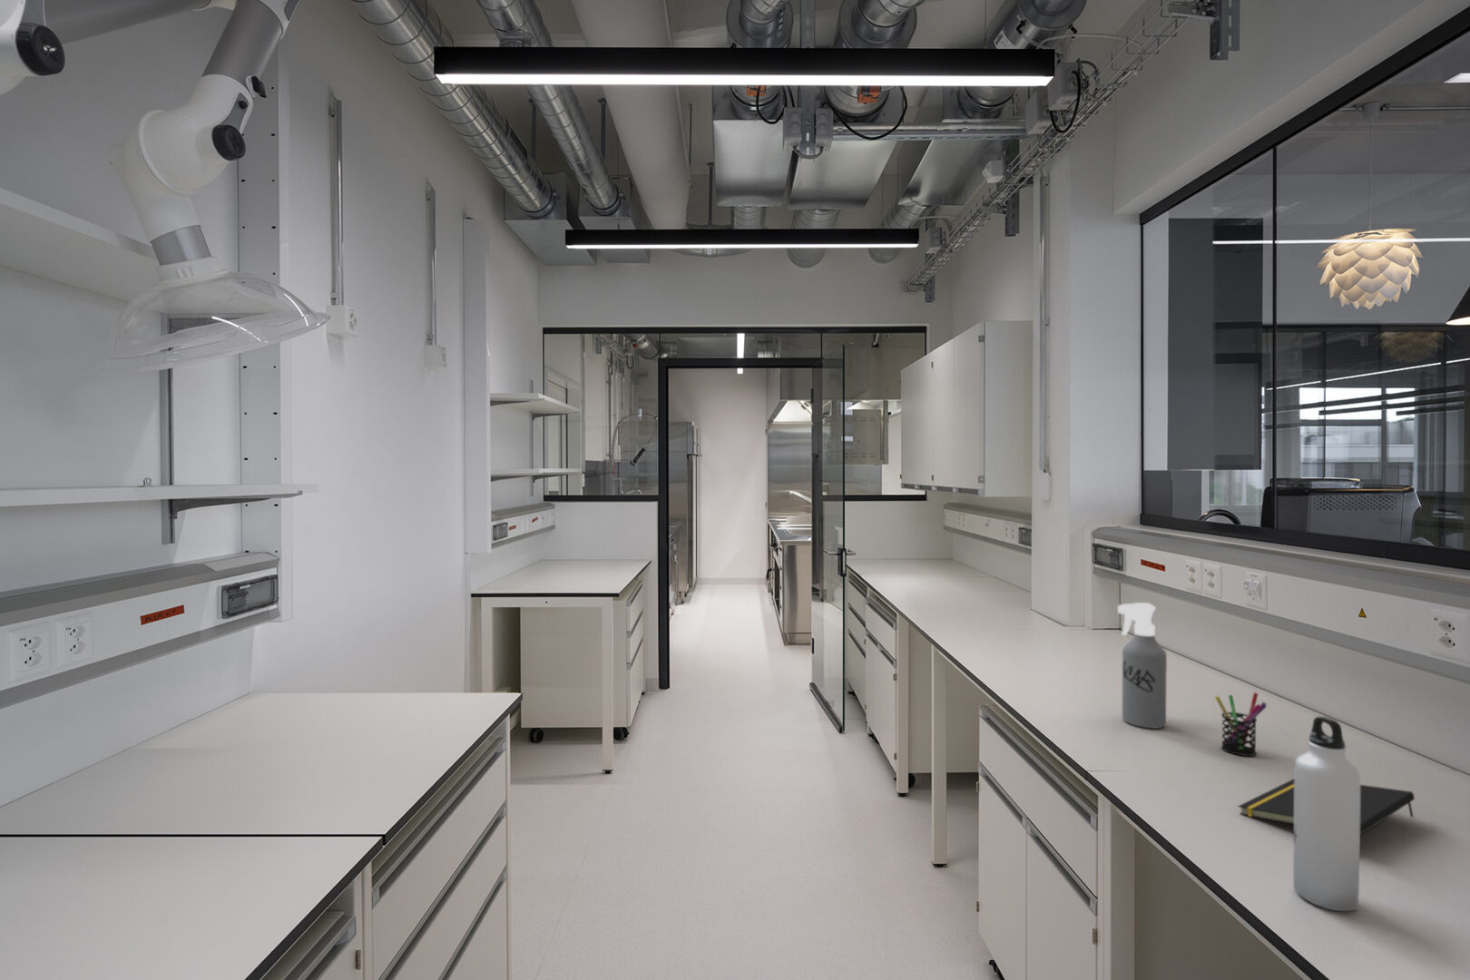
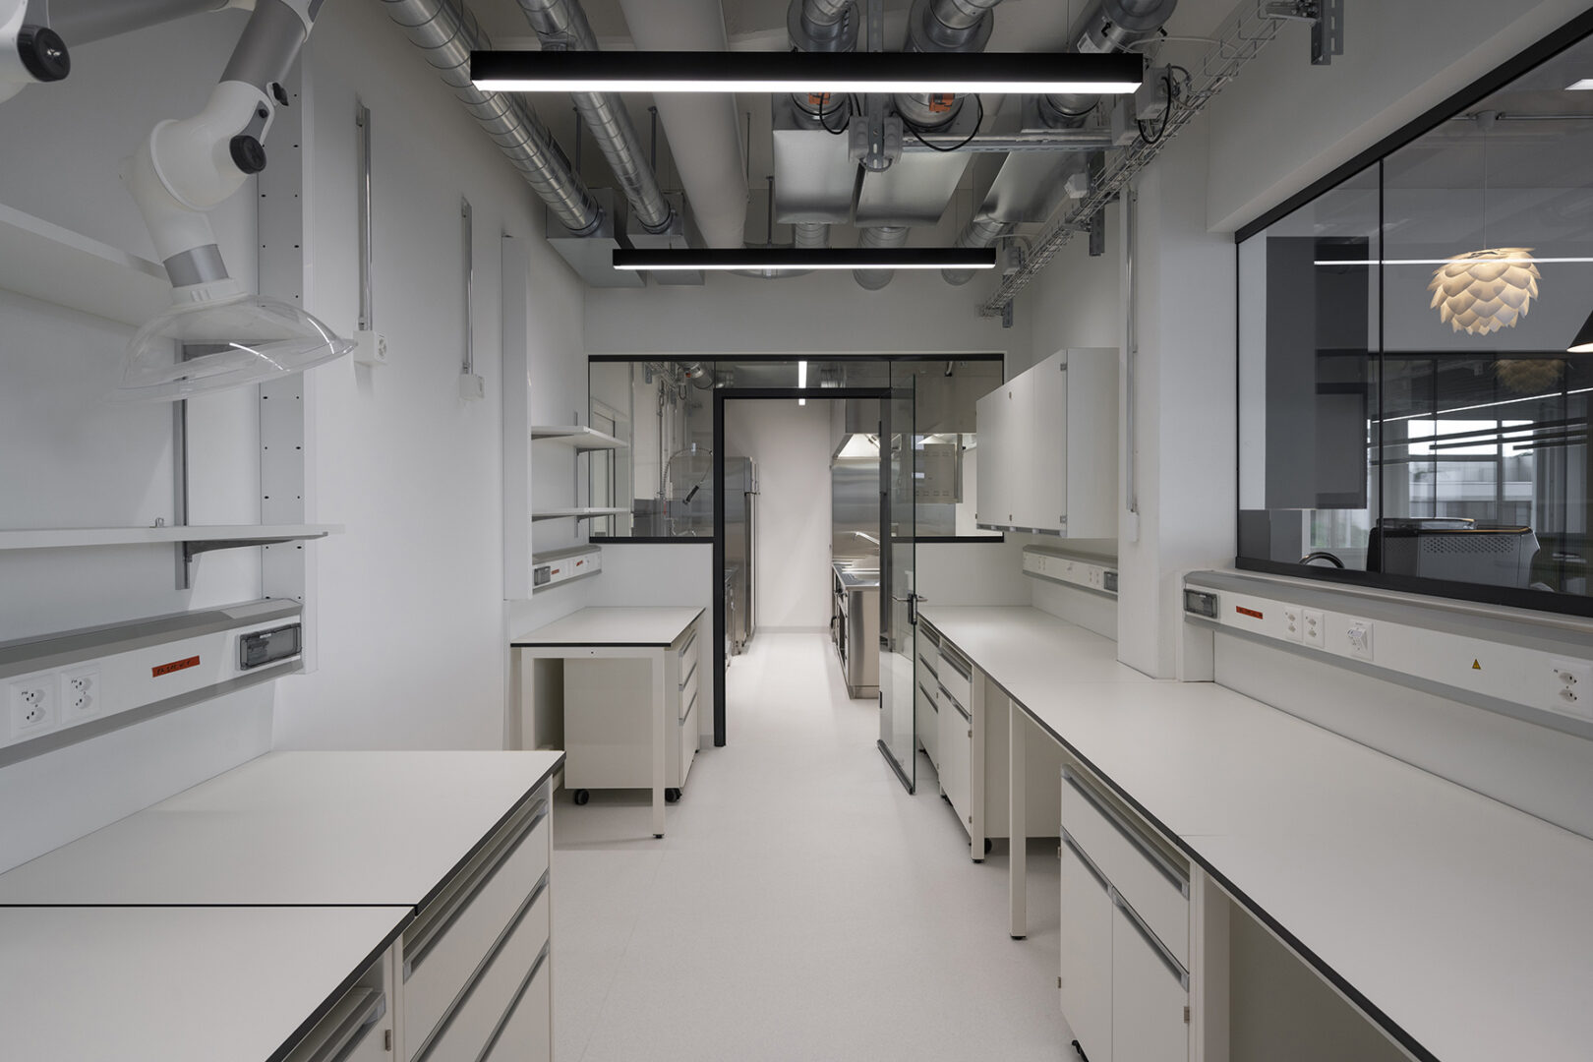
- spray bottle (1139, 663)
- pen holder (1238, 721)
- water bottle (1326, 807)
- notepad (1293, 803)
